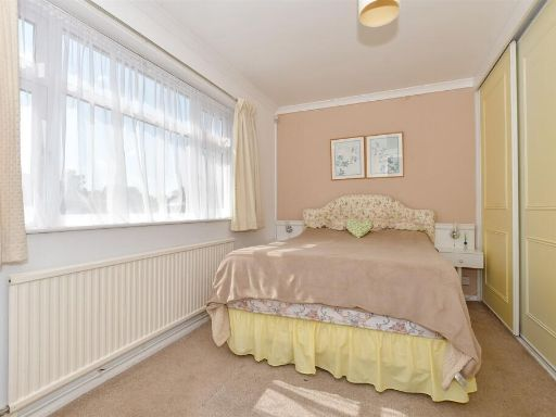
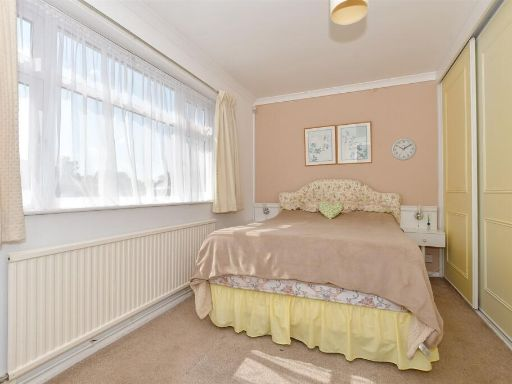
+ wall clock (403, 149)
